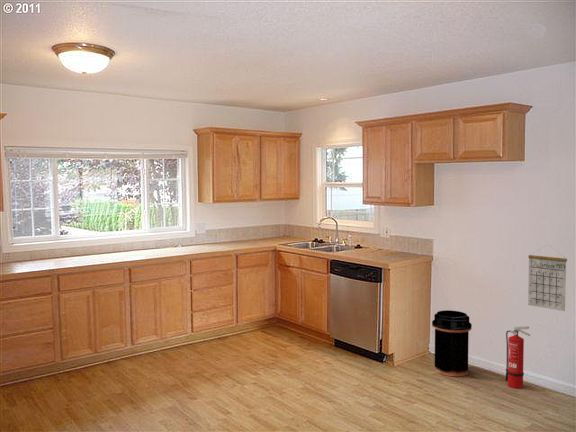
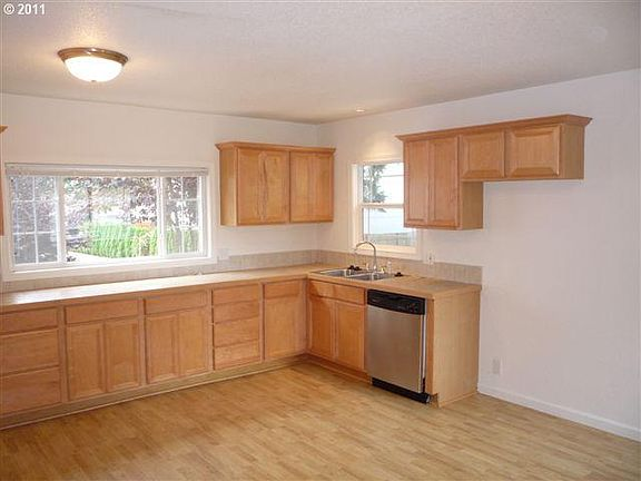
- calendar (546, 276)
- trash can (451, 342)
- fire extinguisher (517, 355)
